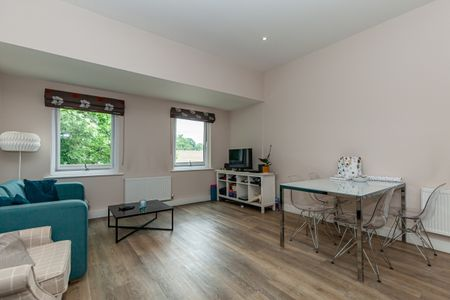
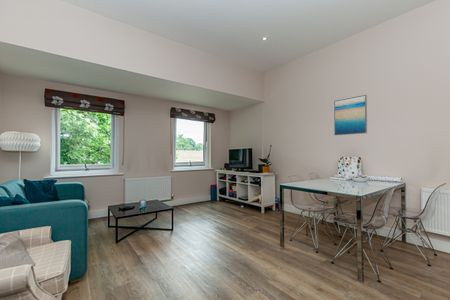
+ wall art (349, 116)
